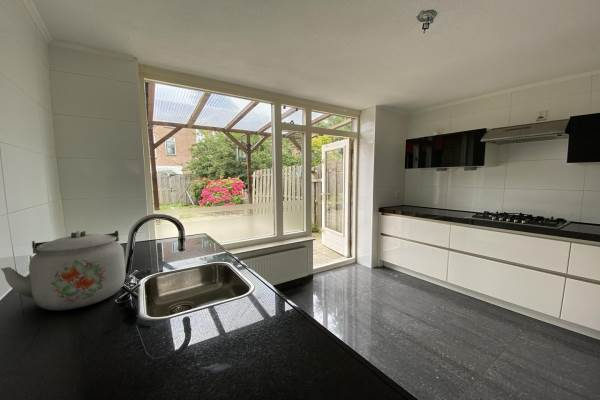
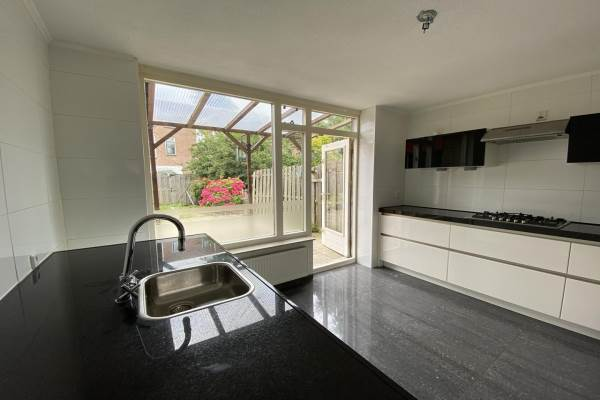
- kettle (70, 266)
